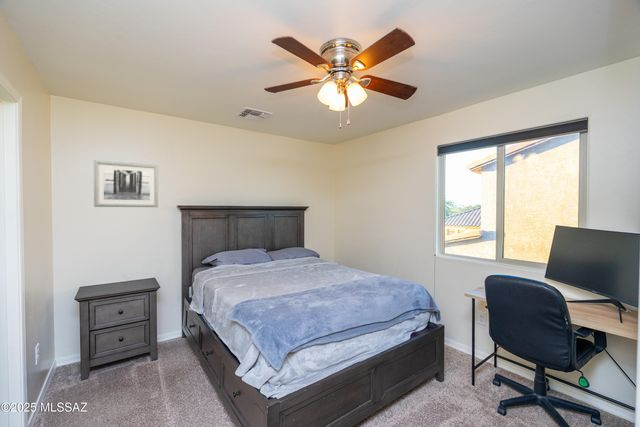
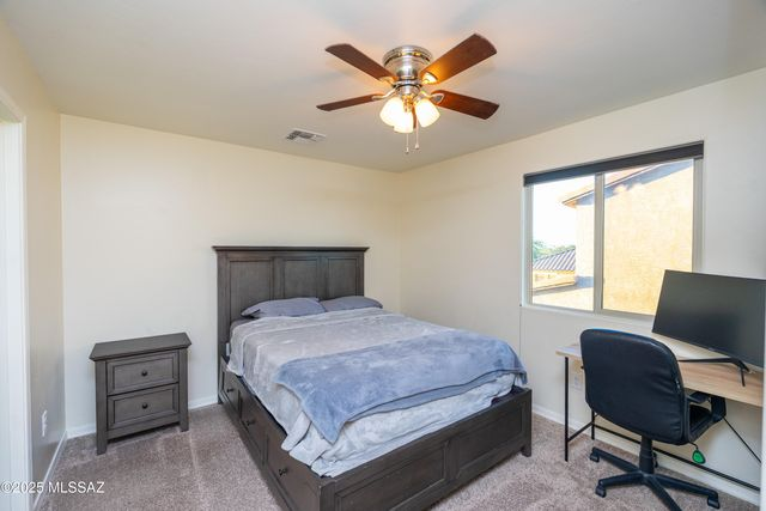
- wall art (127, 185)
